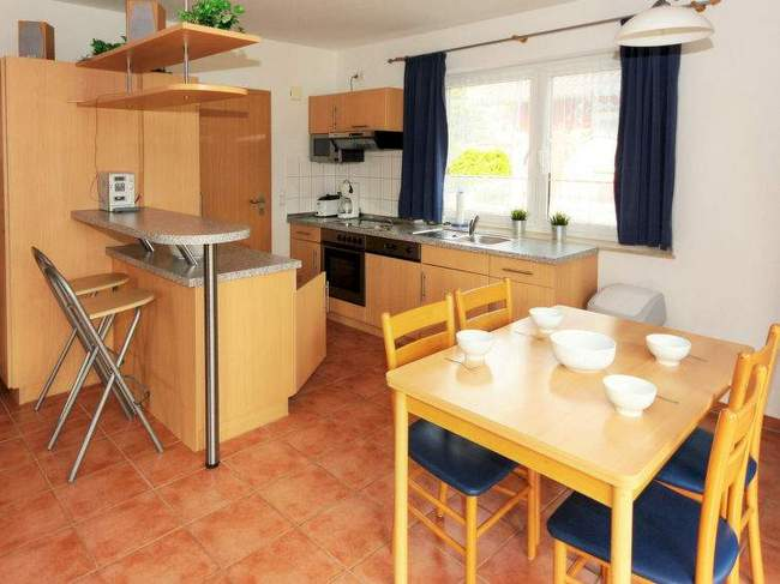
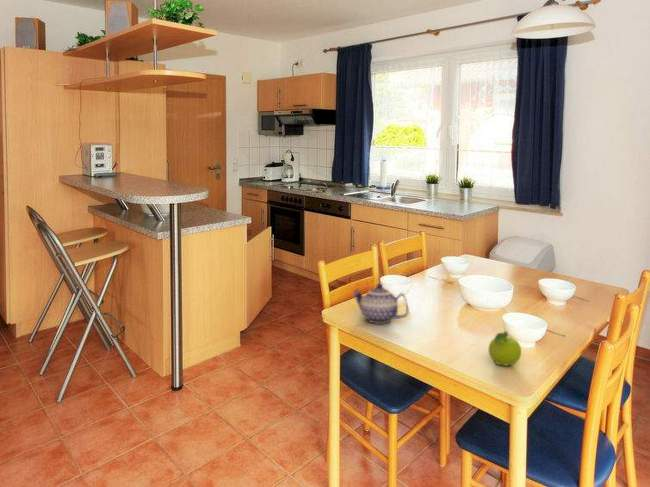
+ fruit (502, 348)
+ teapot (380, 302)
